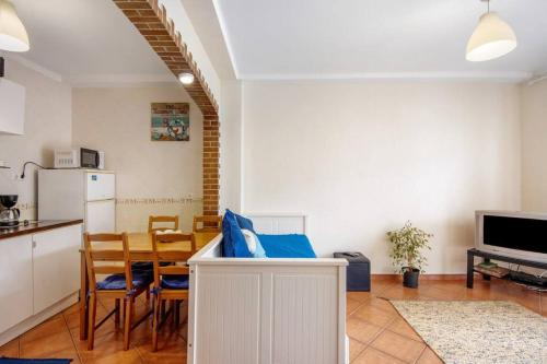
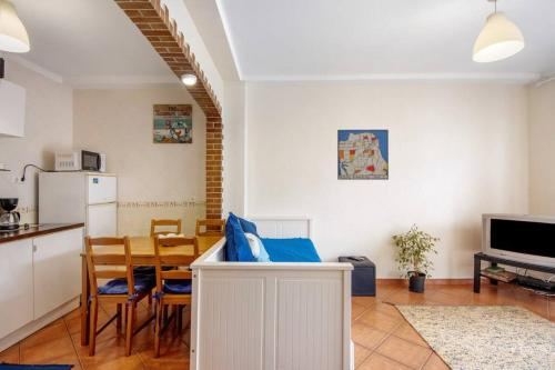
+ wall art (362, 154)
